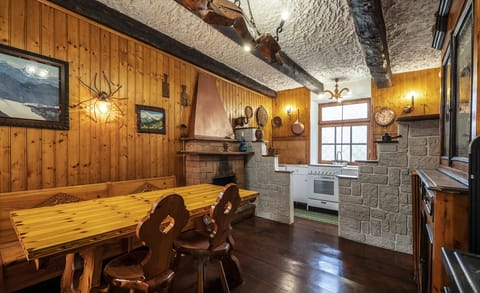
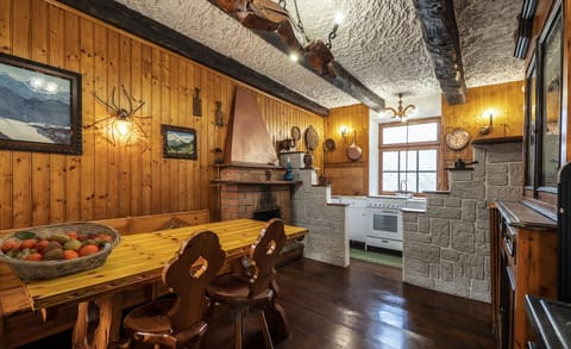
+ fruit basket (64, 247)
